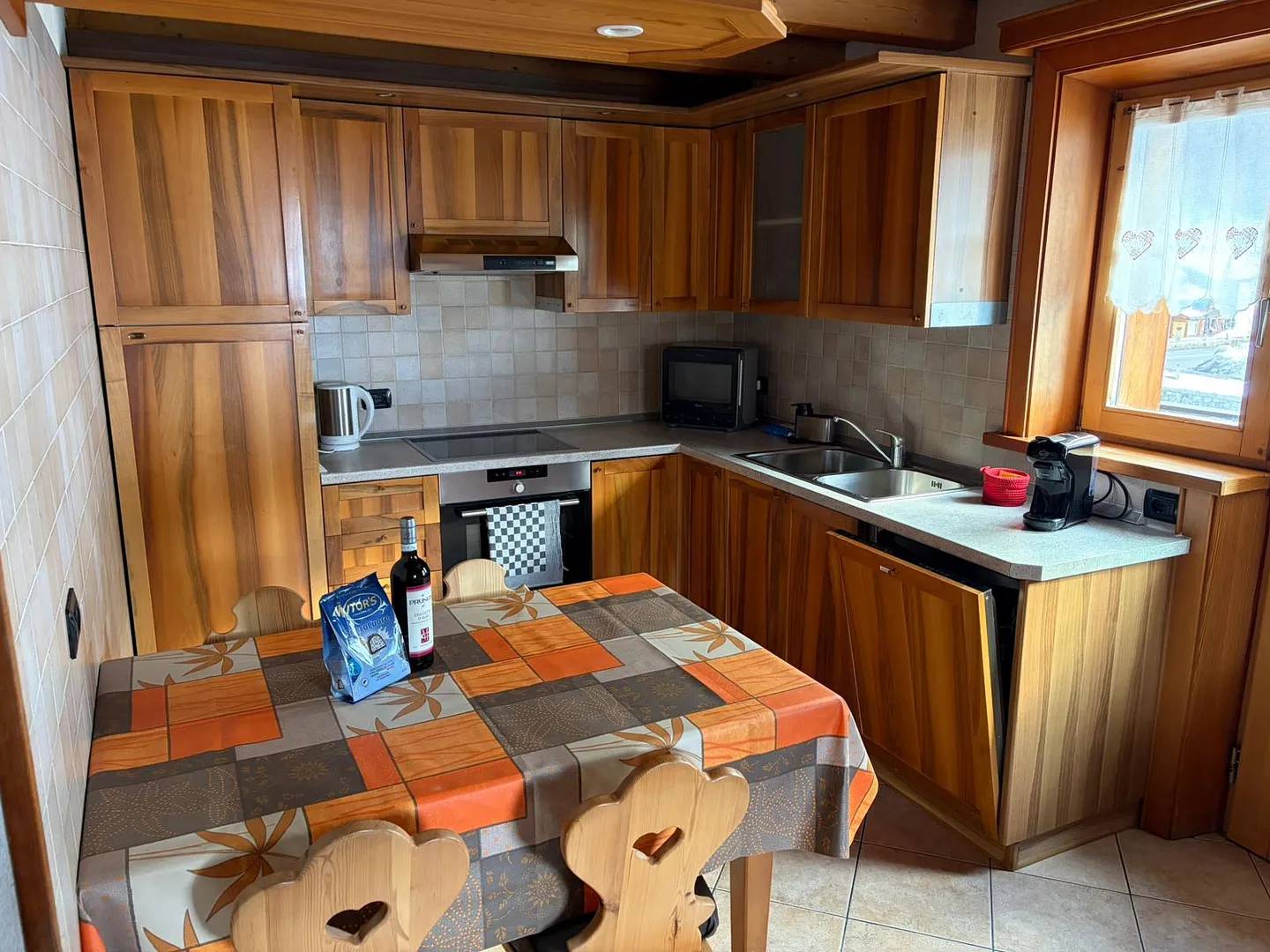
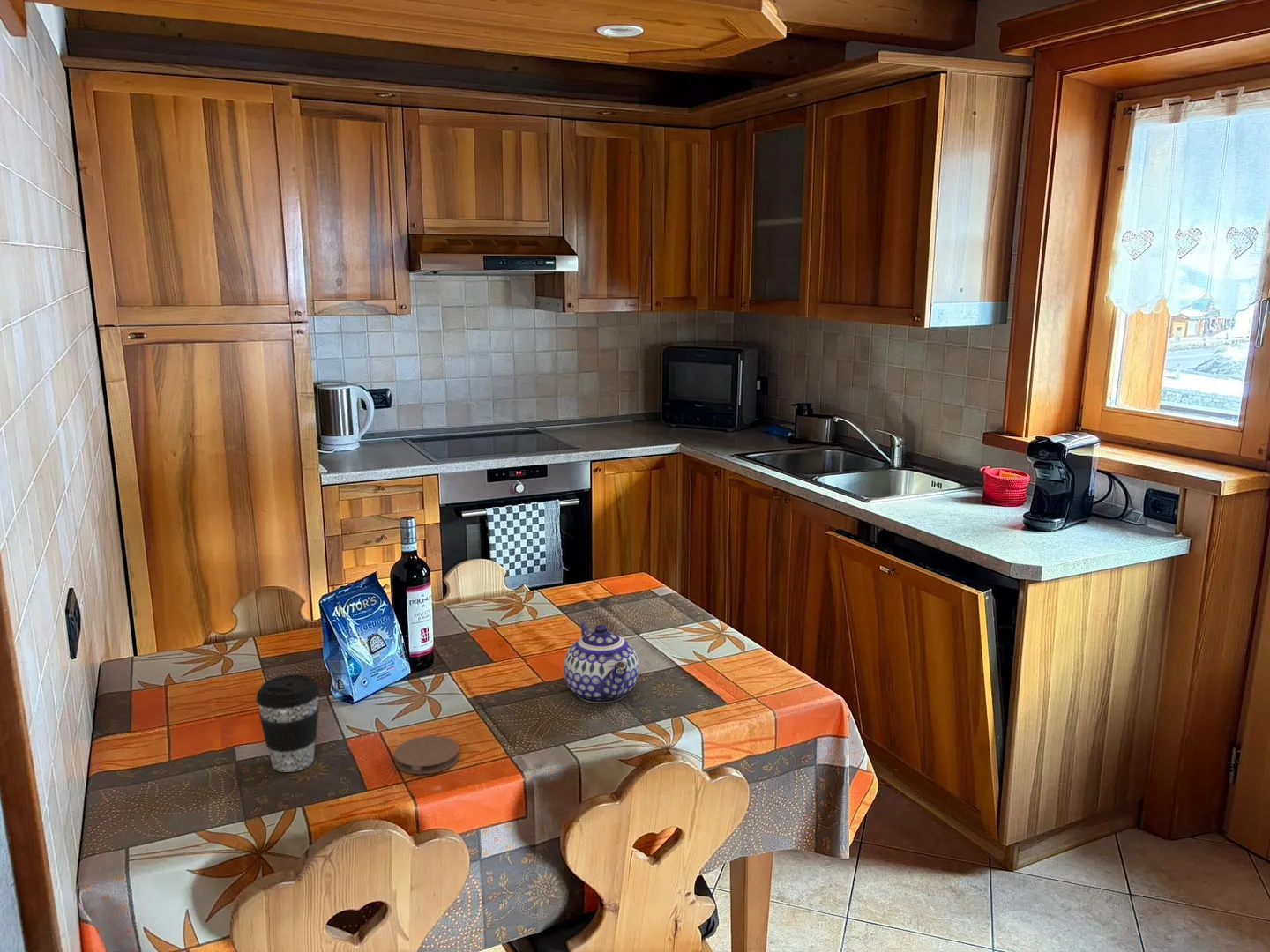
+ coaster (427, 754)
+ teapot (601, 658)
+ coffee cup (290, 724)
